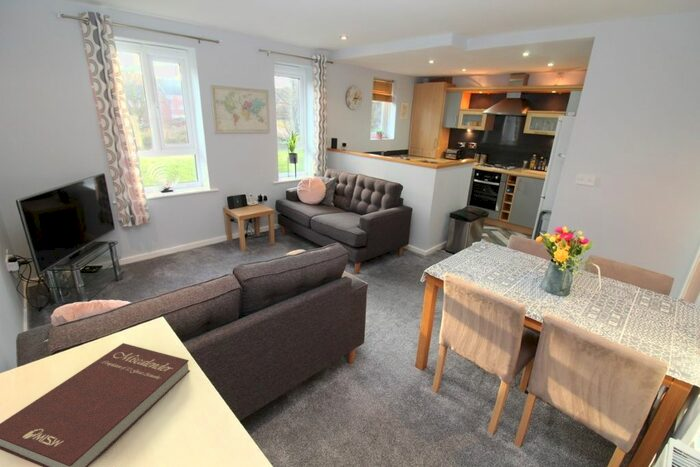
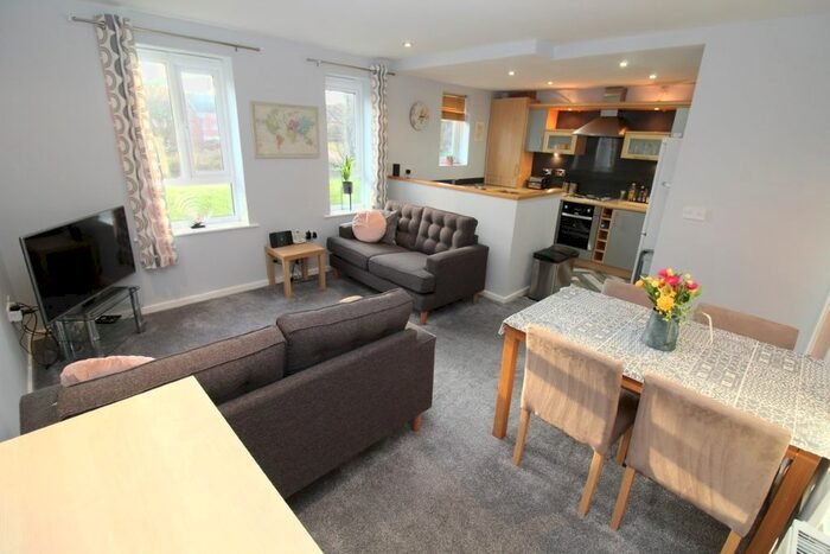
- book (102, 396)
